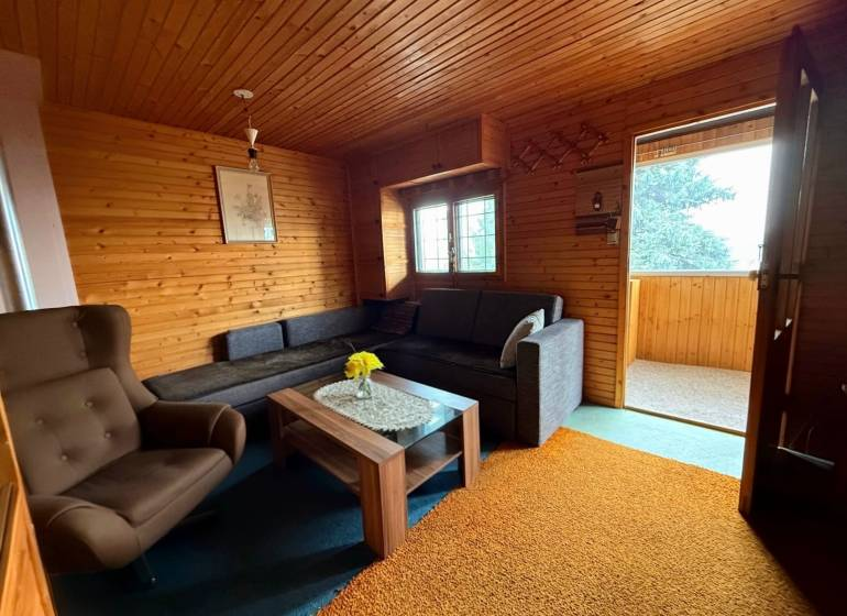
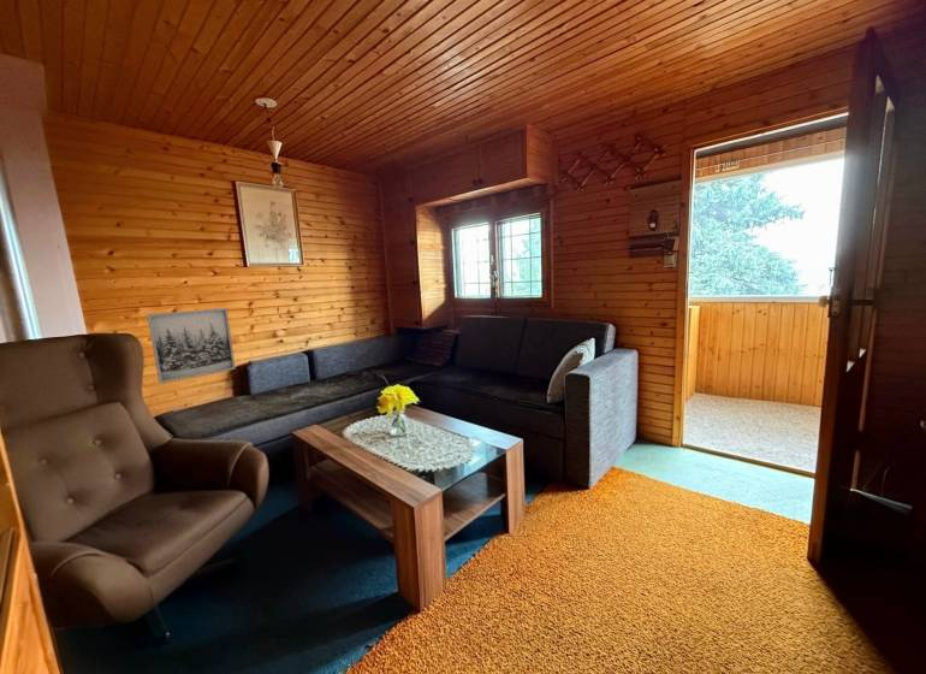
+ wall art (194, 343)
